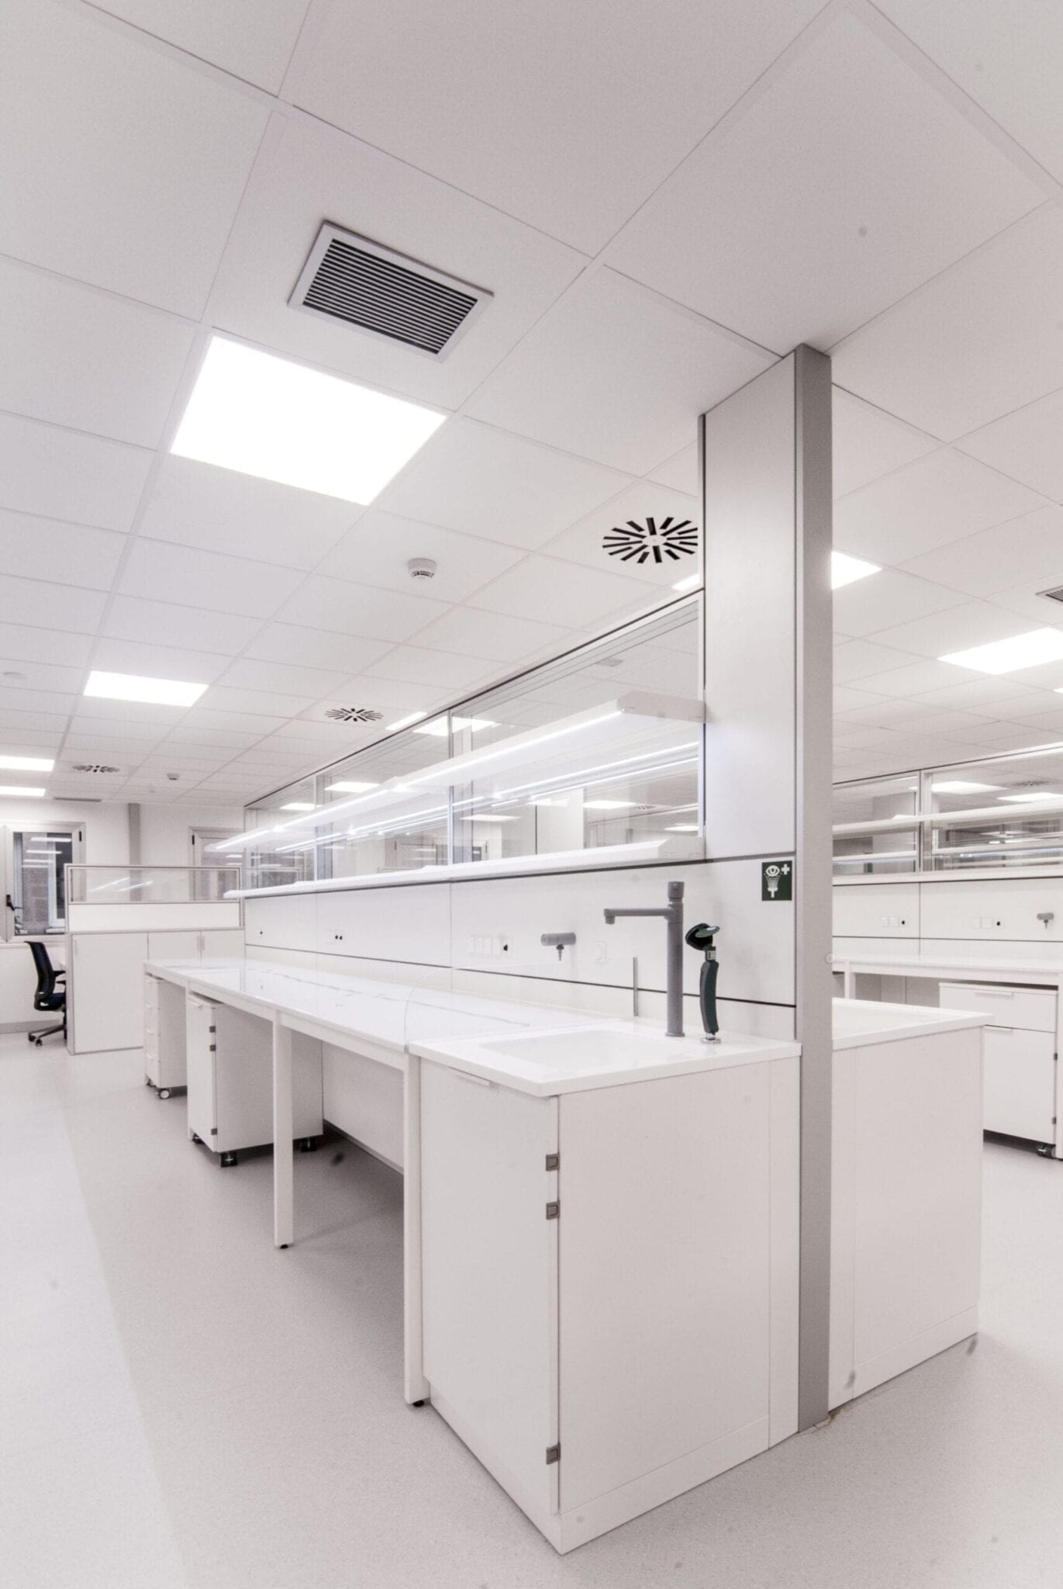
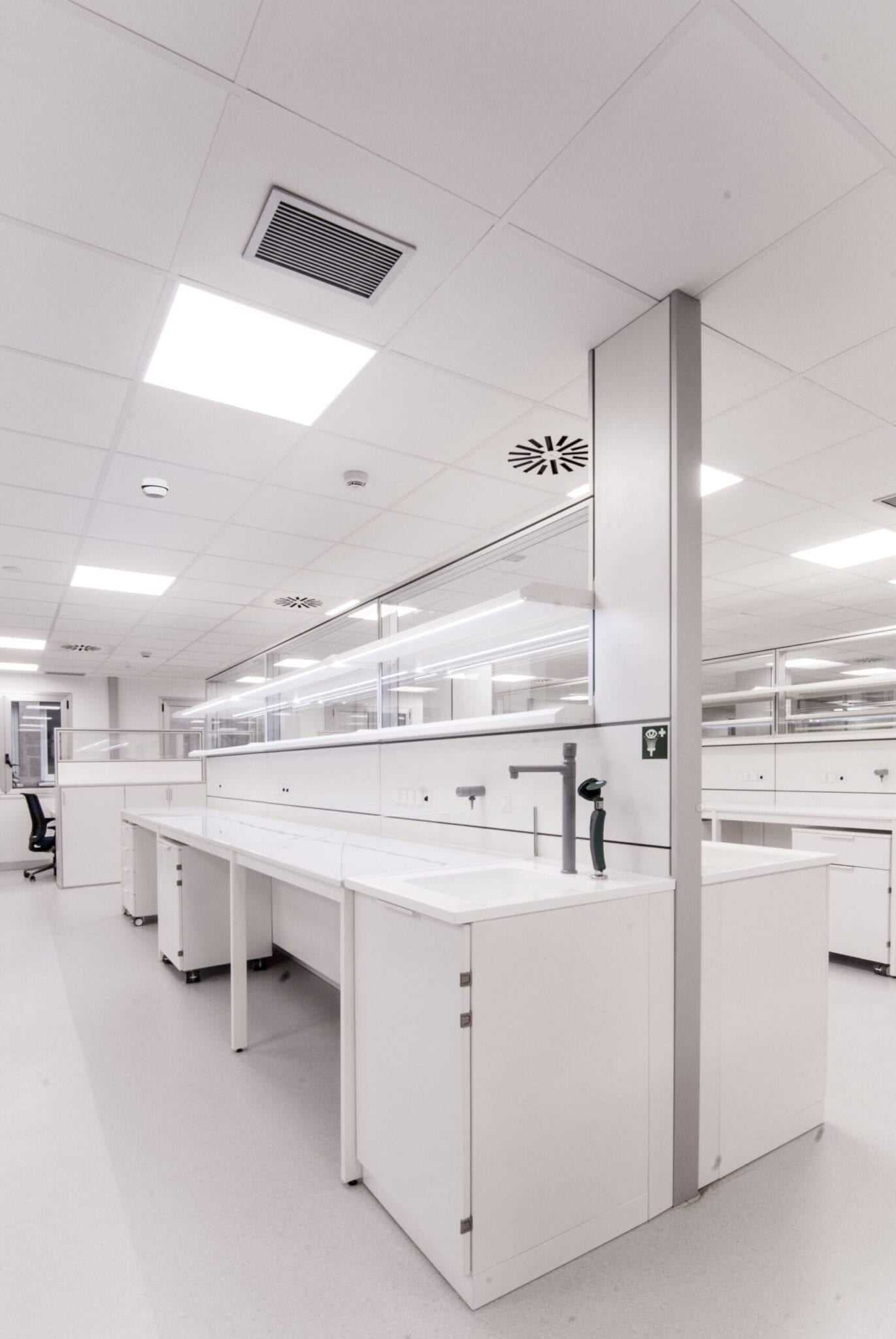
+ smoke detector (155, 488)
